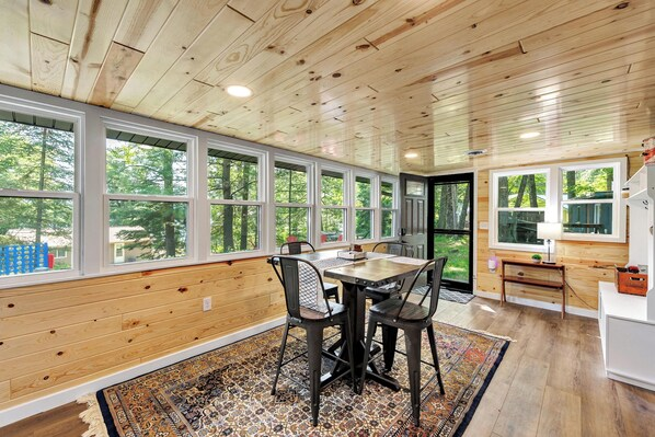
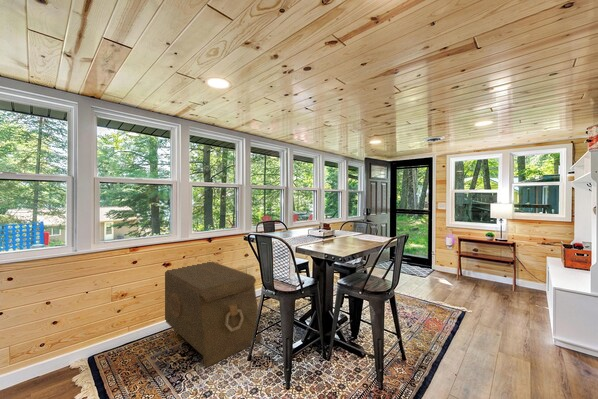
+ storage trunk (203, 299)
